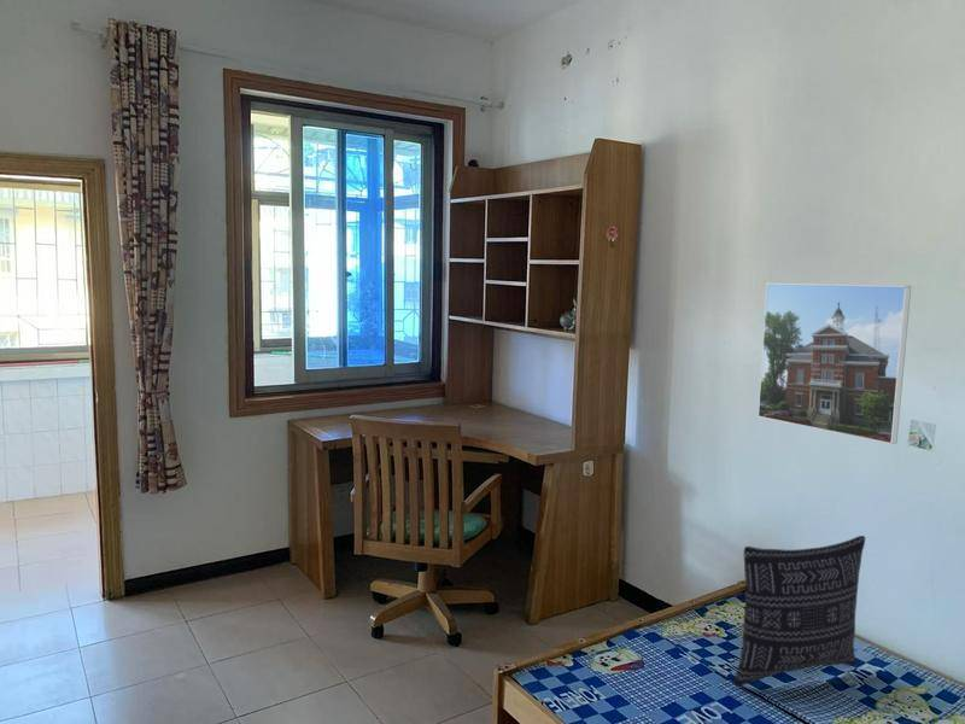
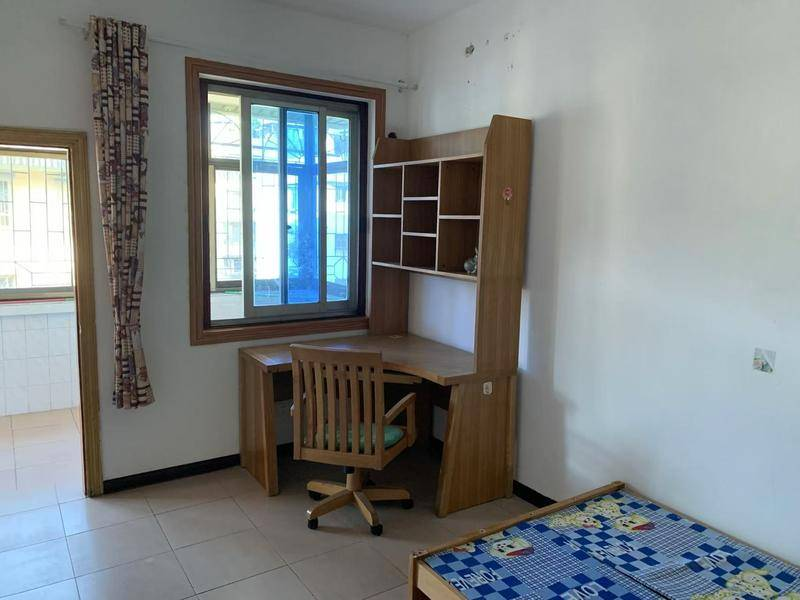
- pillow (801, 608)
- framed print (826, 357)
